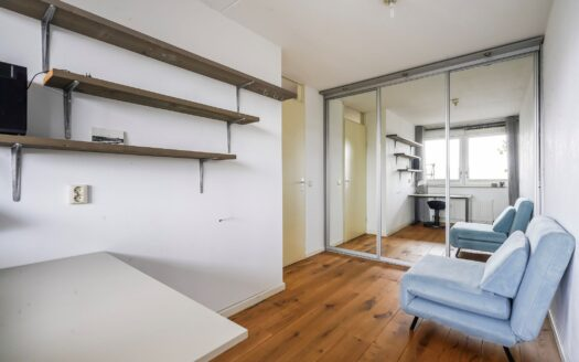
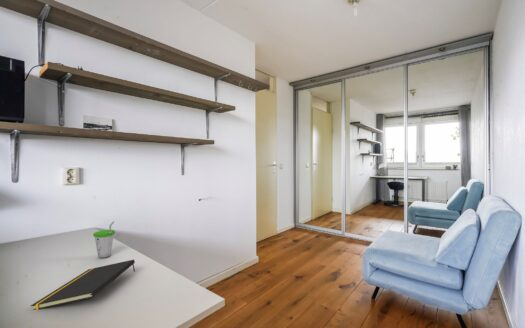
+ notepad (90, 281)
+ cup (104, 238)
